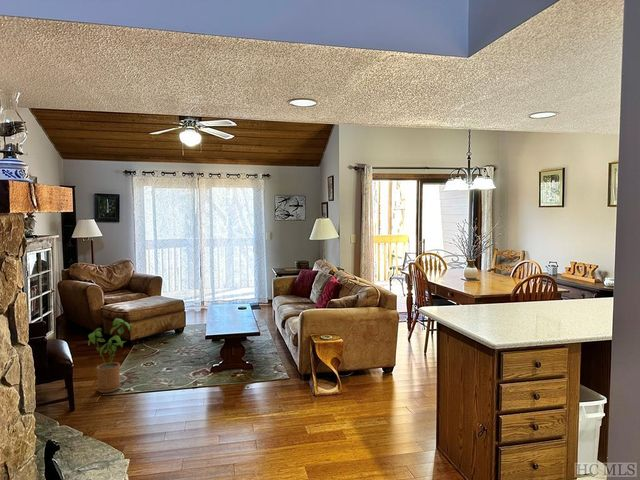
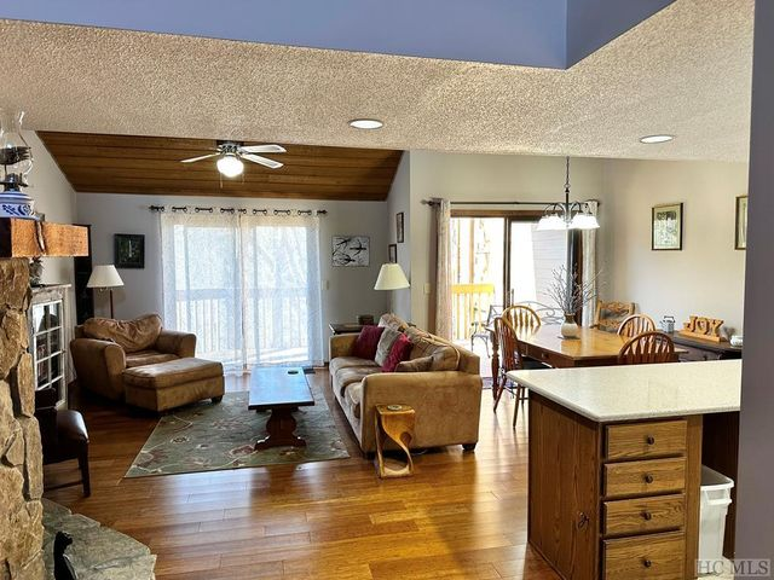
- house plant (112, 355)
